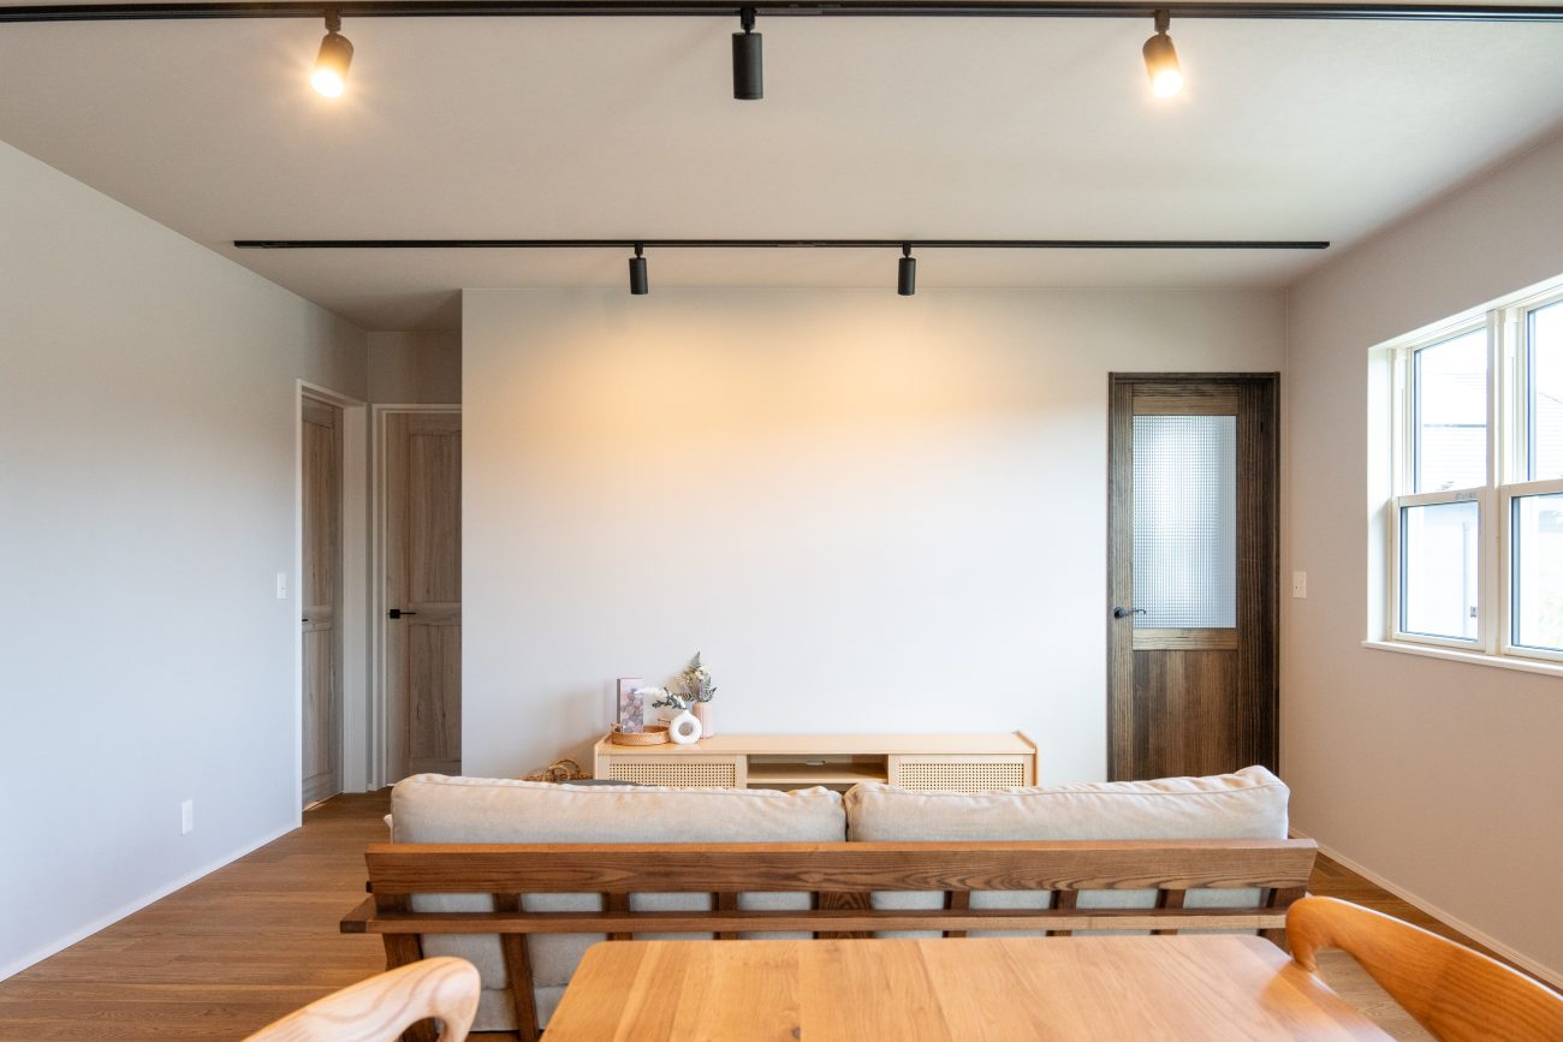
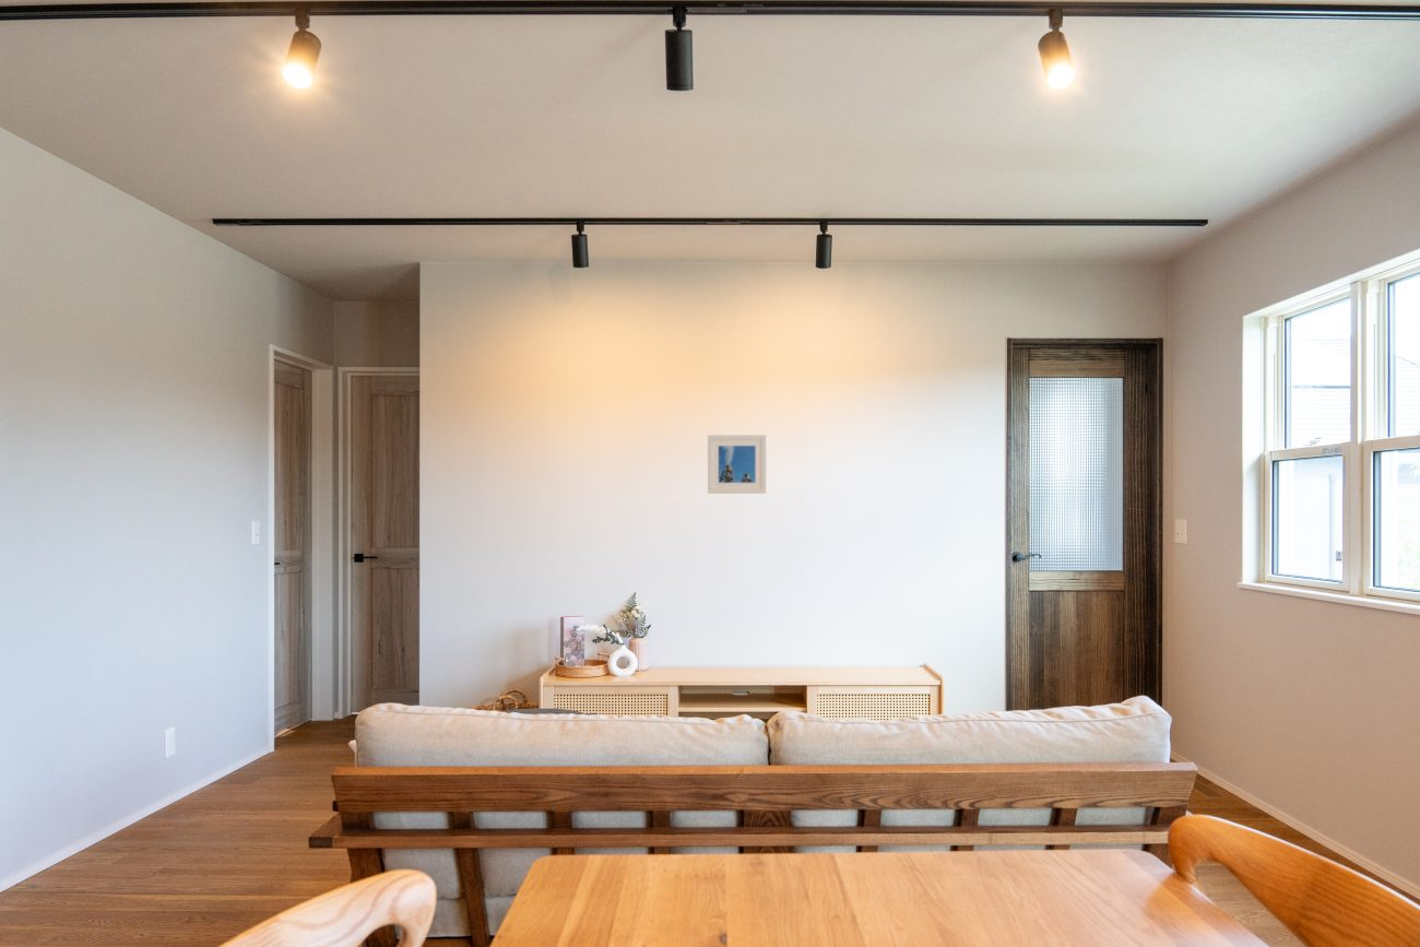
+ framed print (736, 464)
